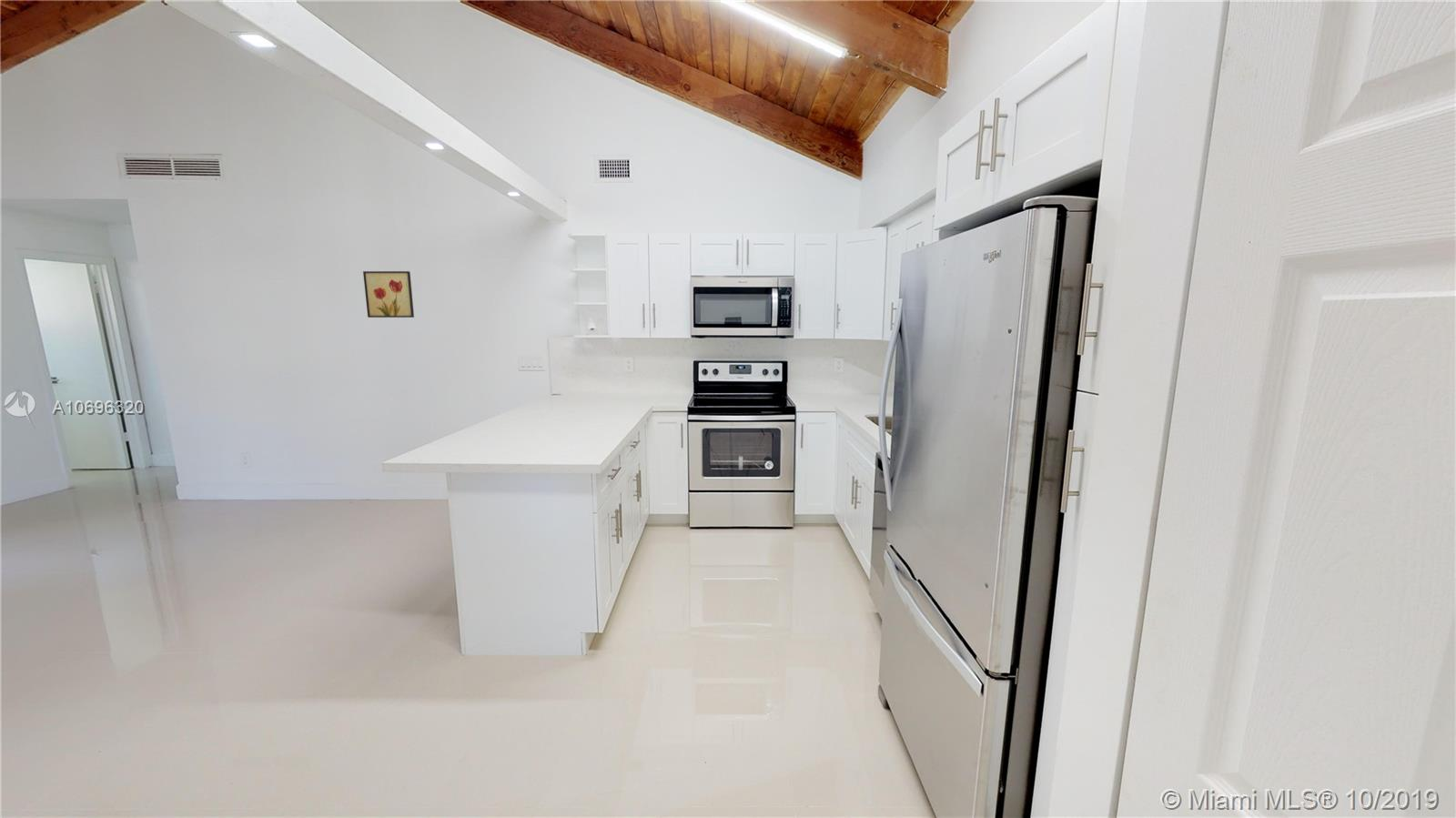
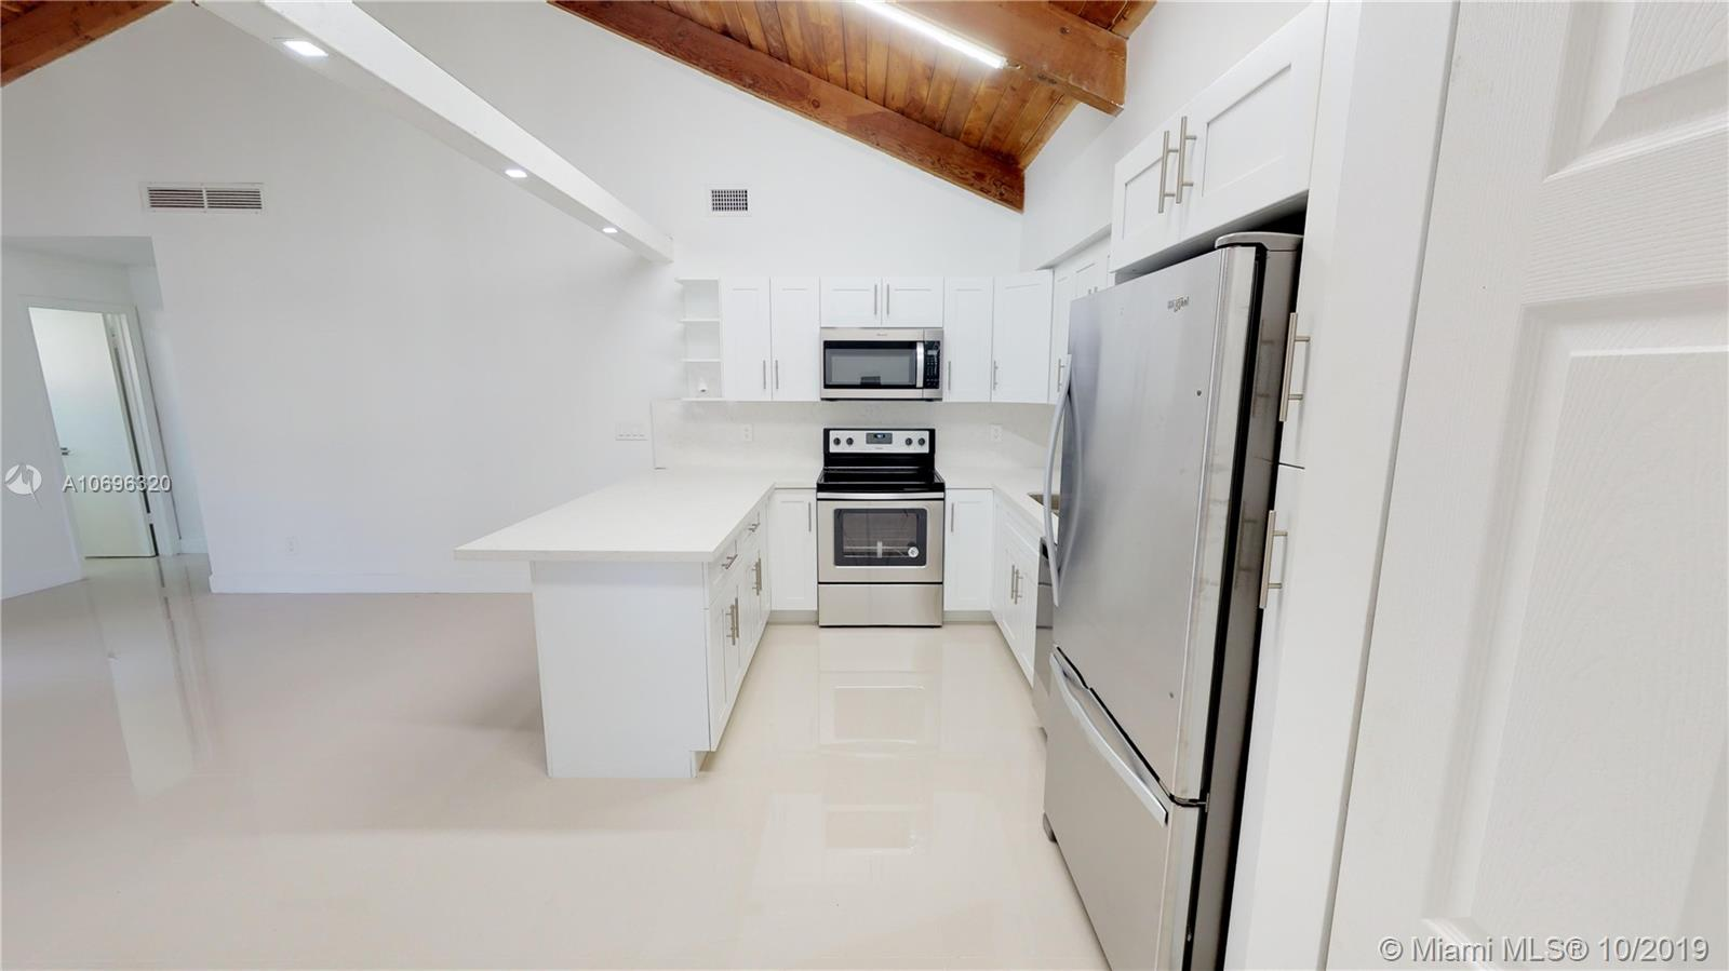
- wall art (389, 294)
